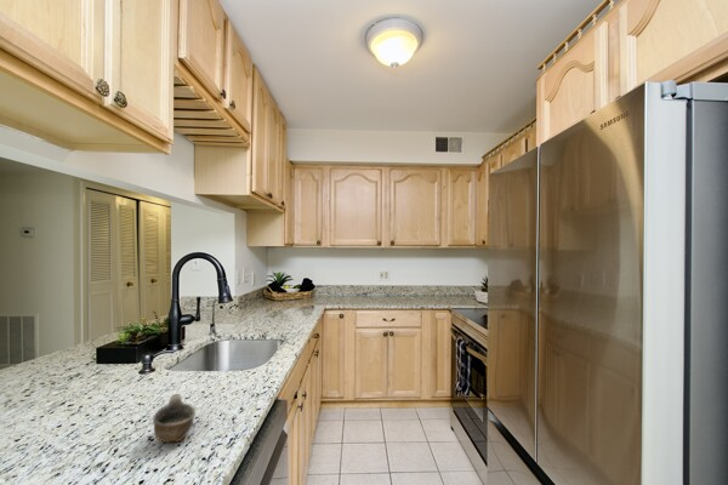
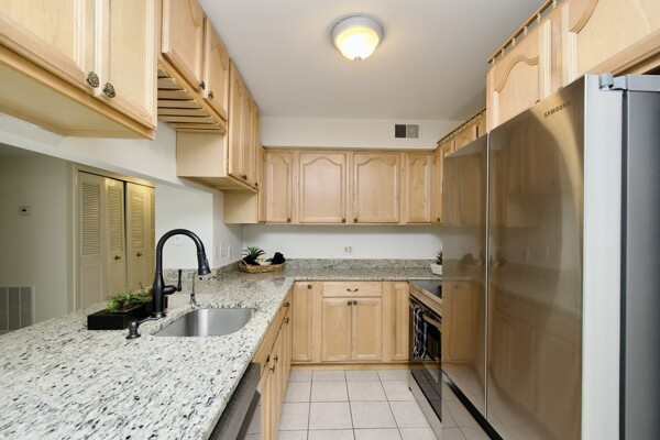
- cup (176, 418)
